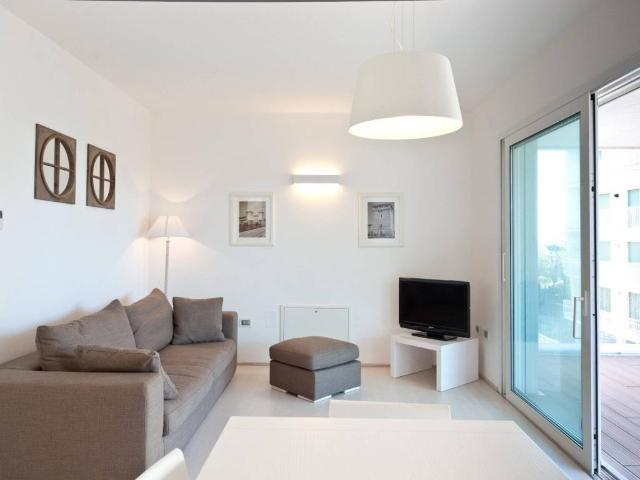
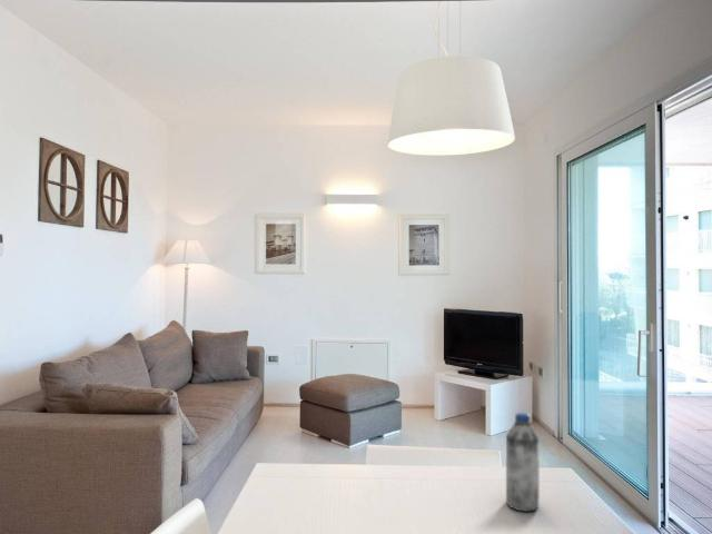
+ water bottle (522, 459)
